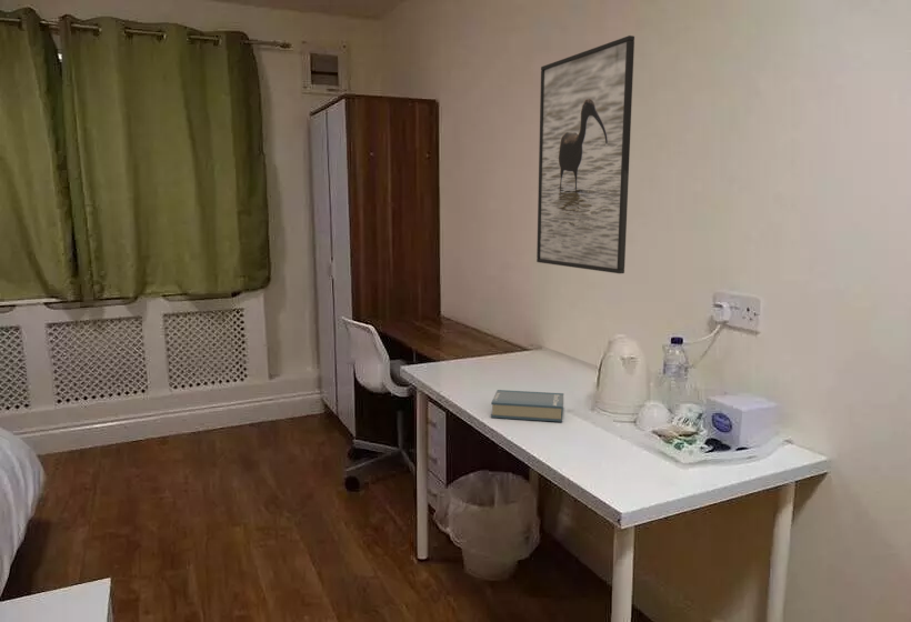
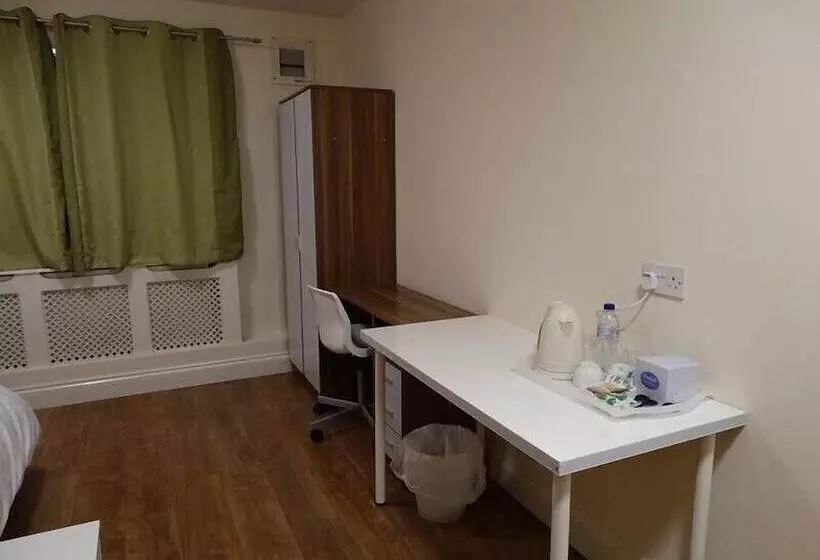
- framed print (579, 162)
- hardback book (528, 404)
